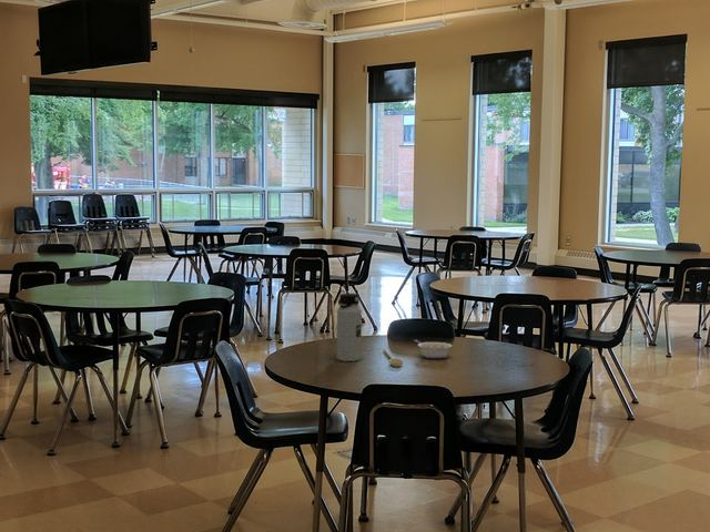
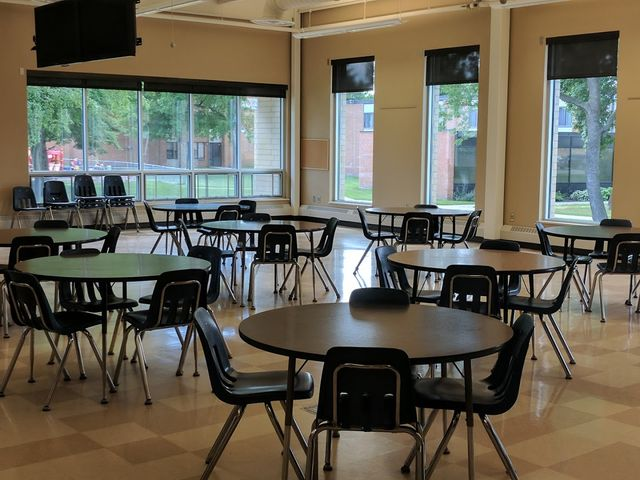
- legume (433, 349)
- water bottle (348, 326)
- spoon (390, 357)
